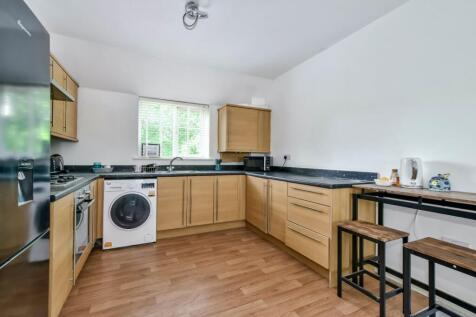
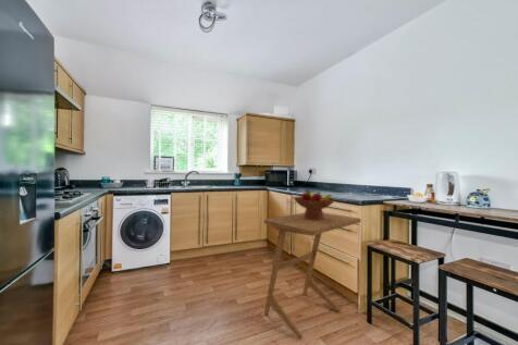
+ side table (309, 268)
+ fruit bowl (313, 204)
